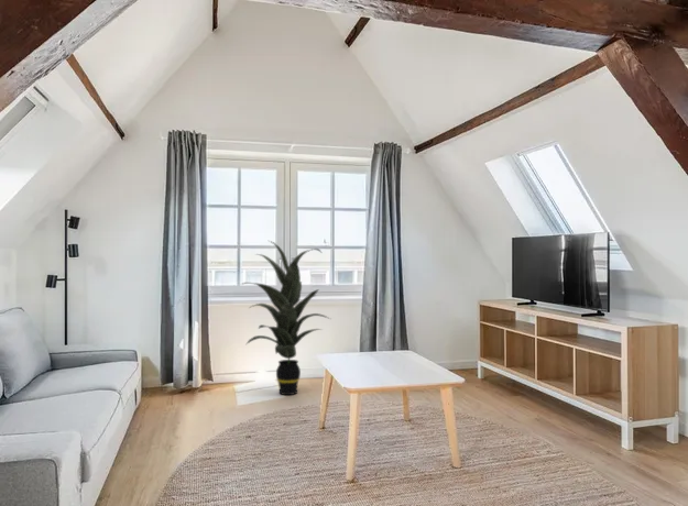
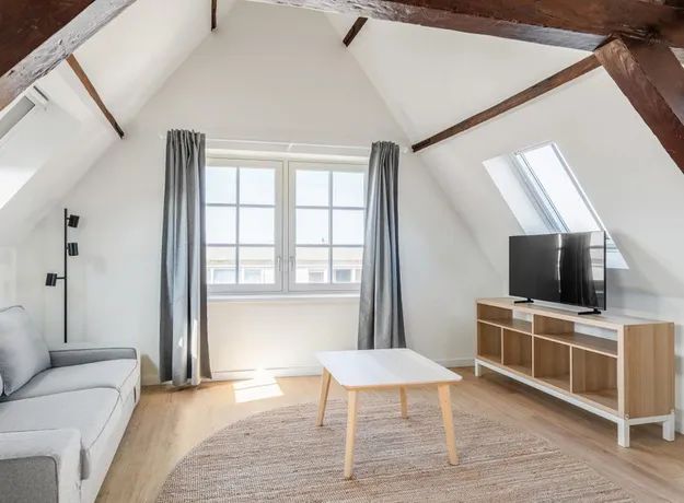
- indoor plant (282, 316)
